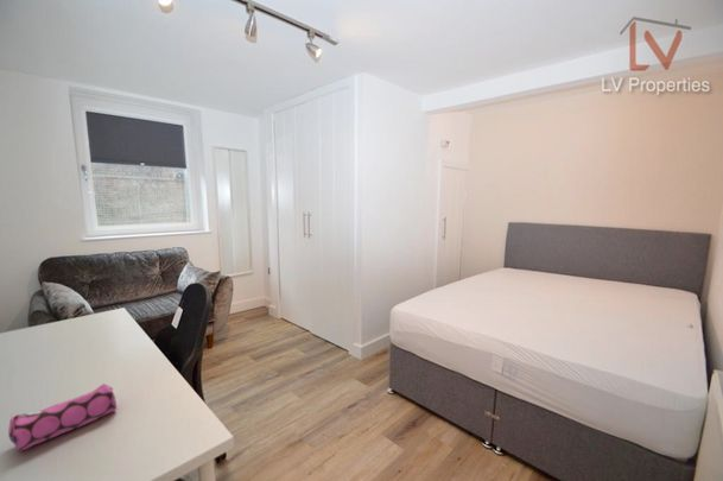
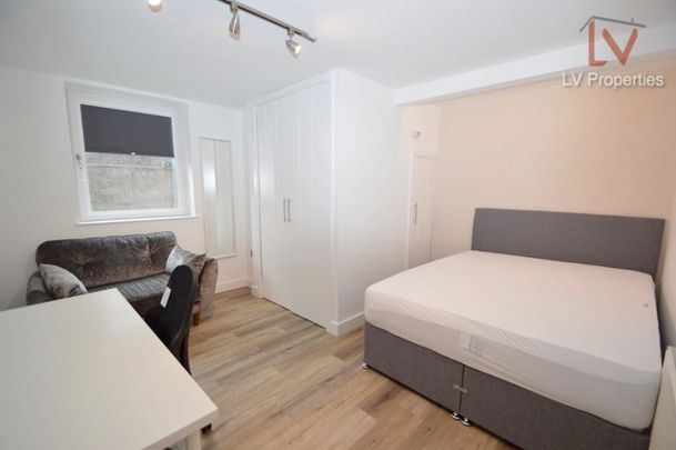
- pencil case (66, 412)
